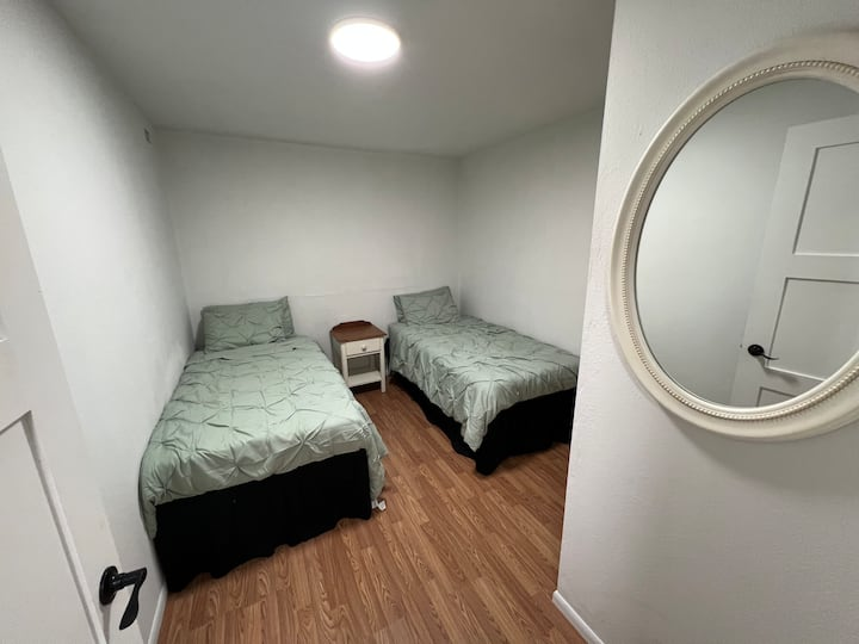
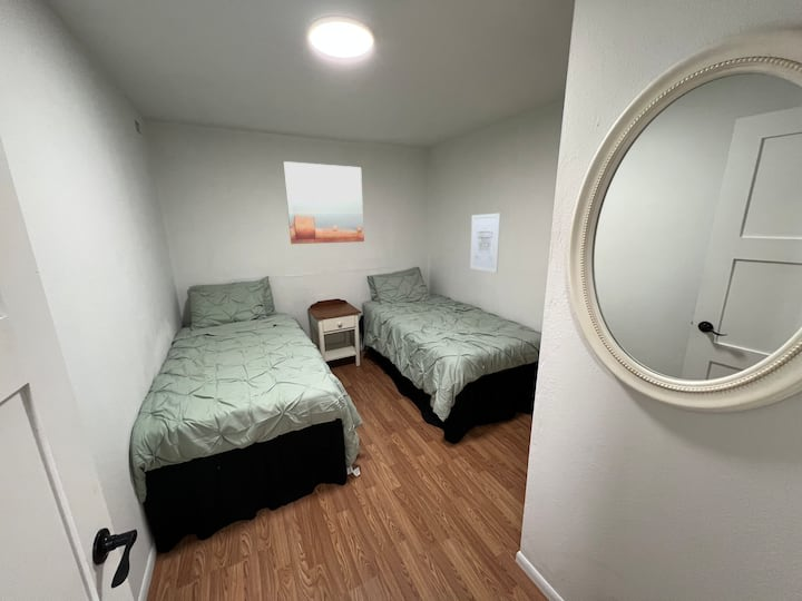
+ wall art (483, 243)
+ wall art (326, 205)
